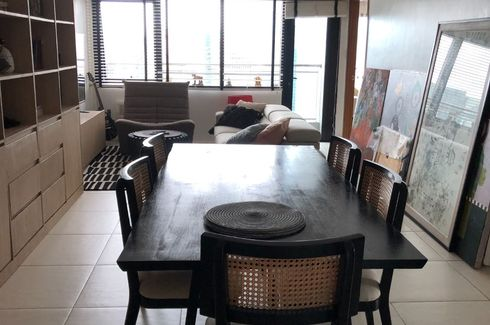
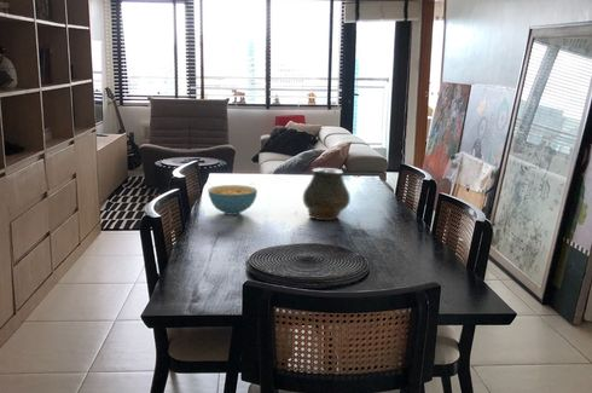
+ vase (326, 192)
+ cereal bowl (232, 201)
